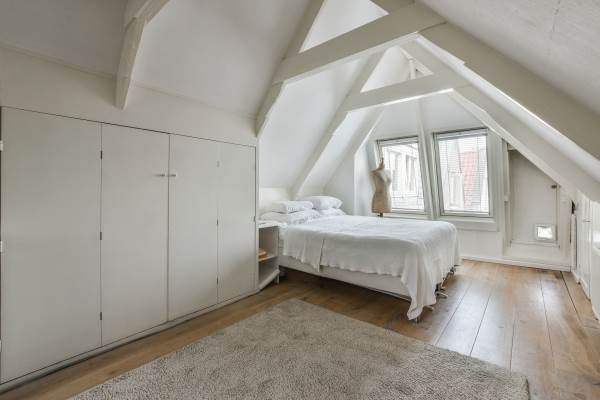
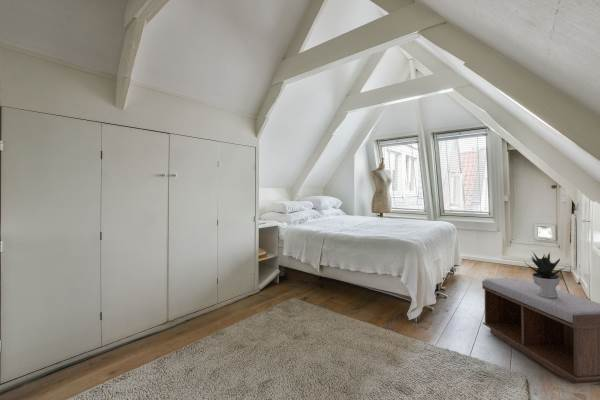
+ bench (542, 321)
+ potted plant (545, 273)
